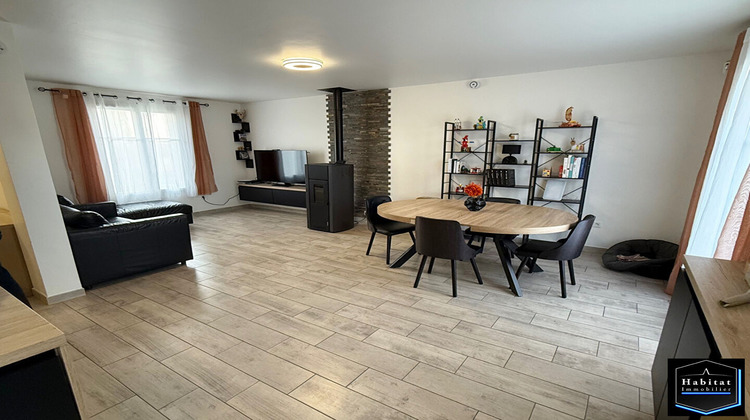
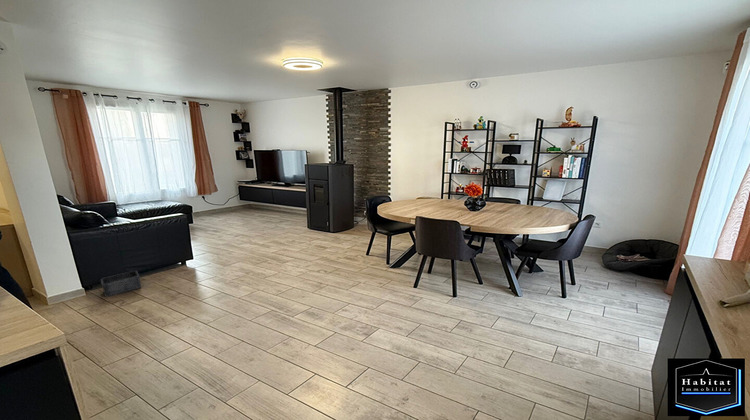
+ storage bin (121, 283)
